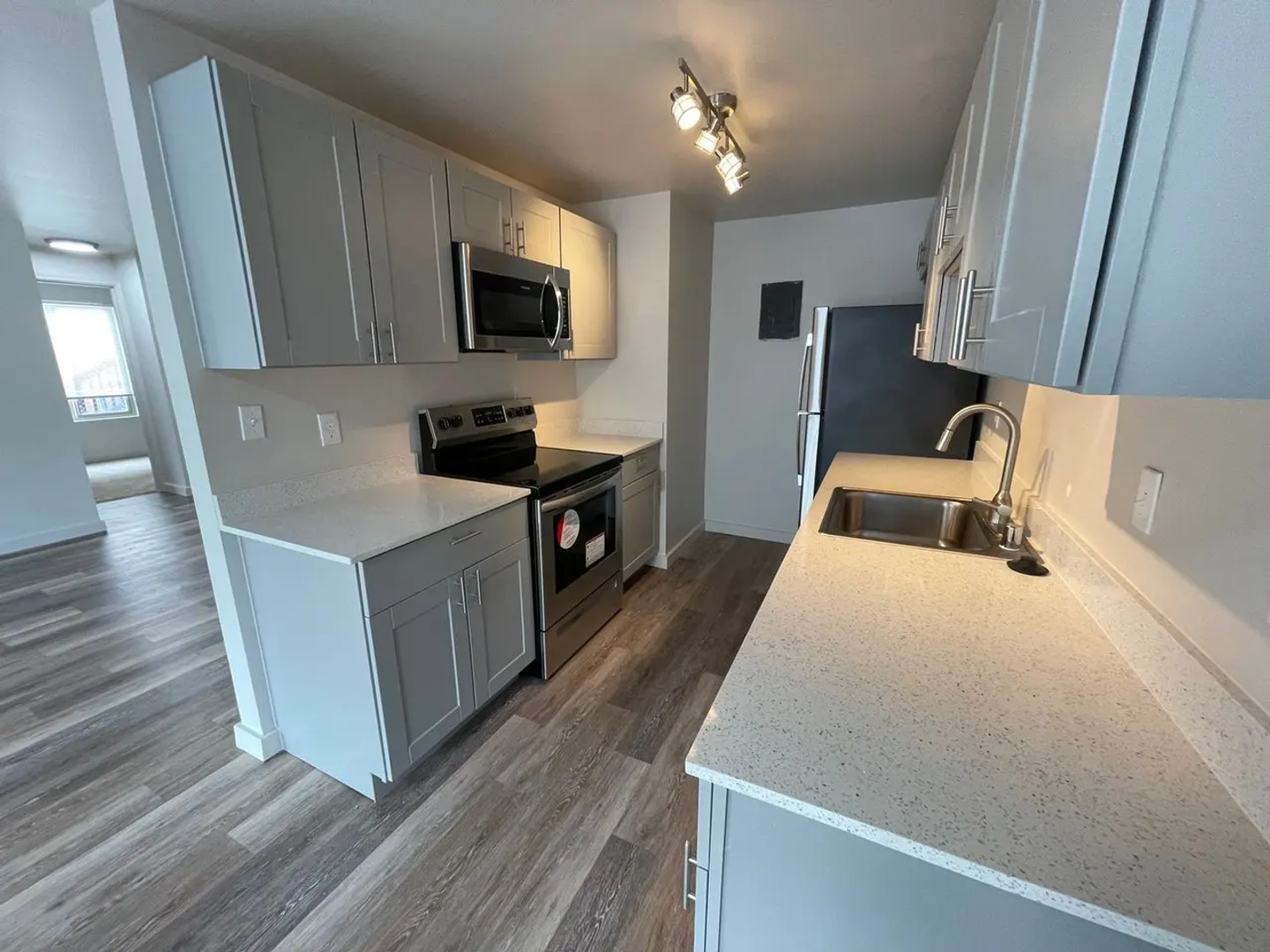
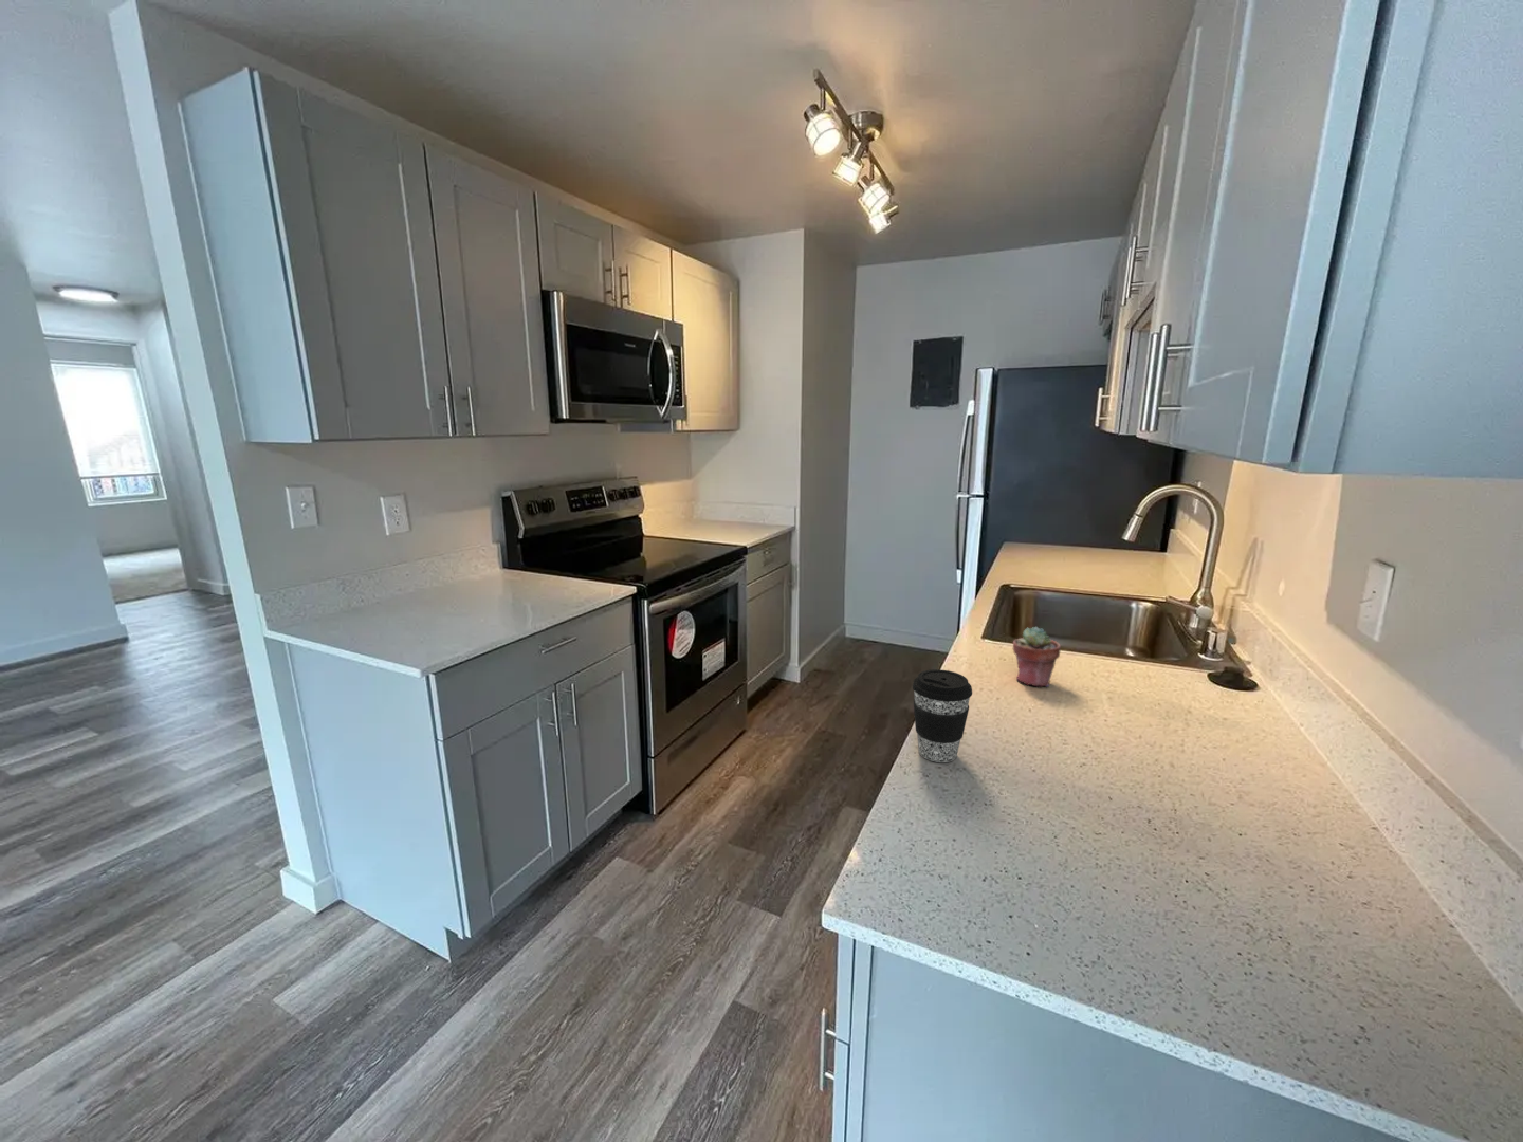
+ coffee cup (939, 716)
+ potted succulent (1035, 654)
